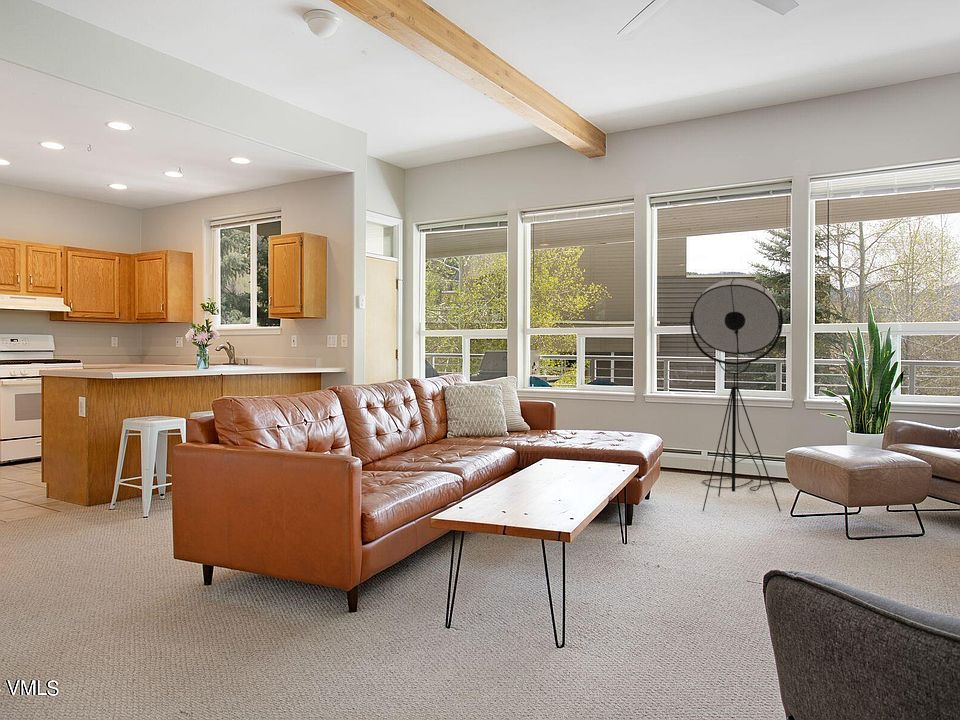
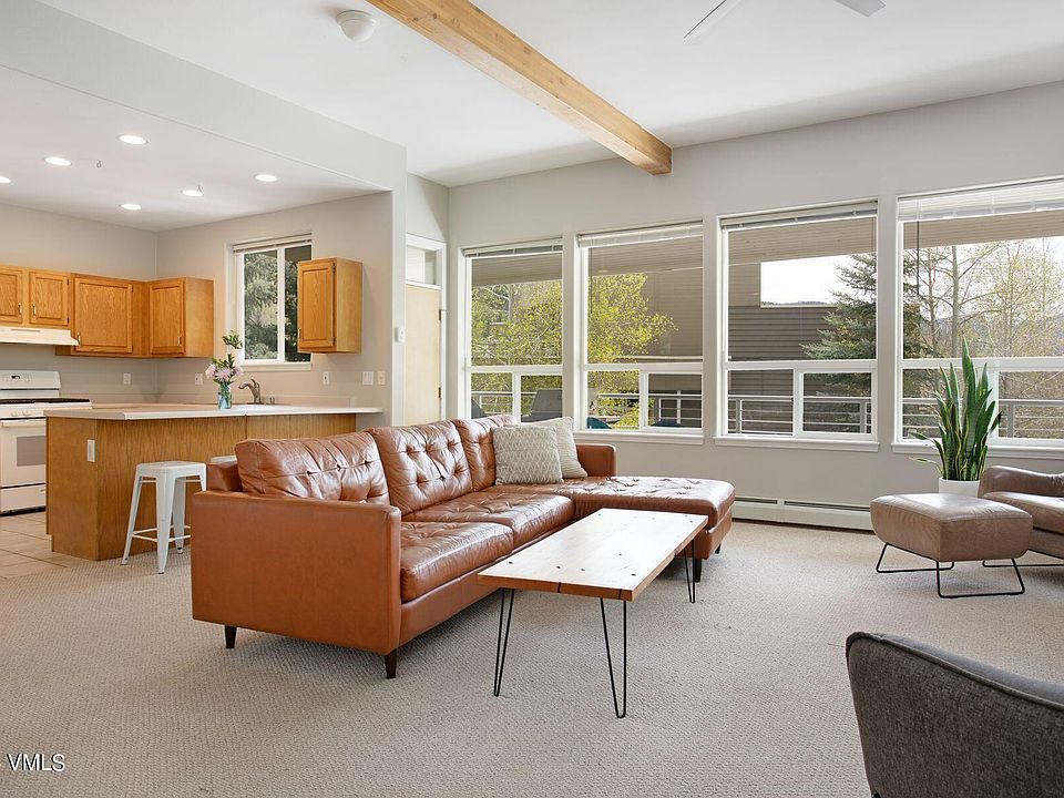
- floor lamp (738, 389)
